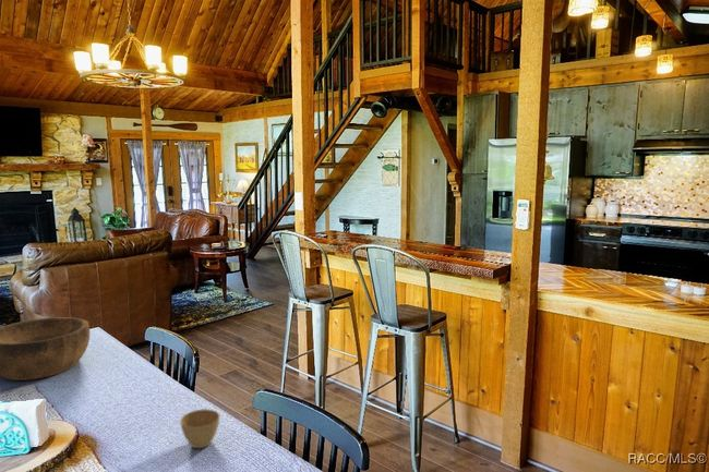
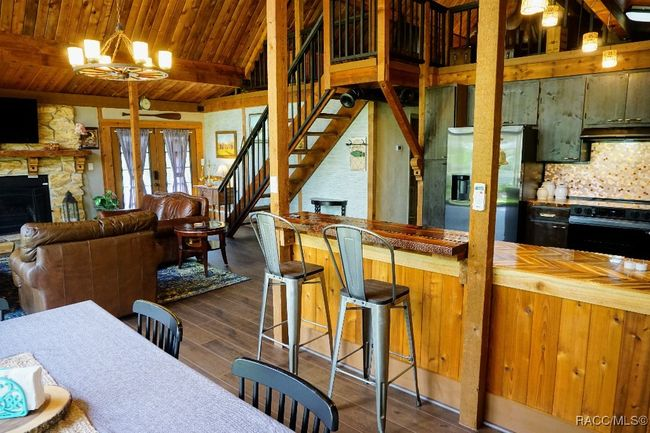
- flower pot (201, 431)
- bowl (39, 348)
